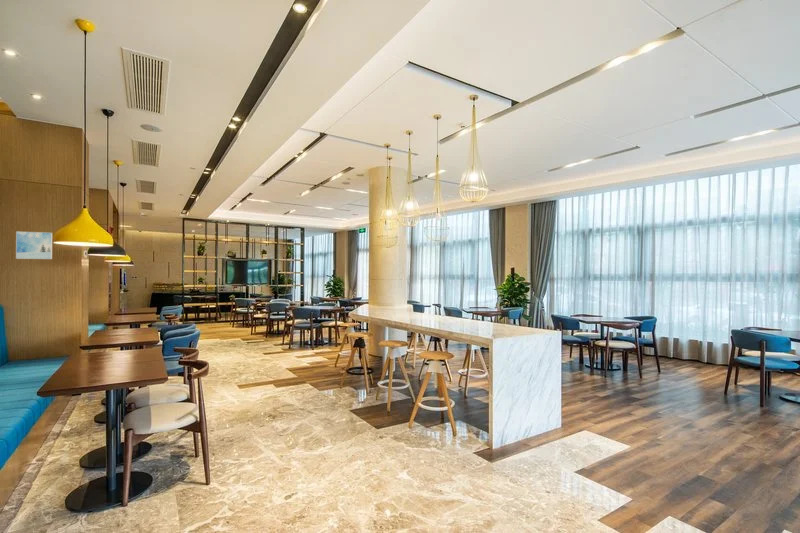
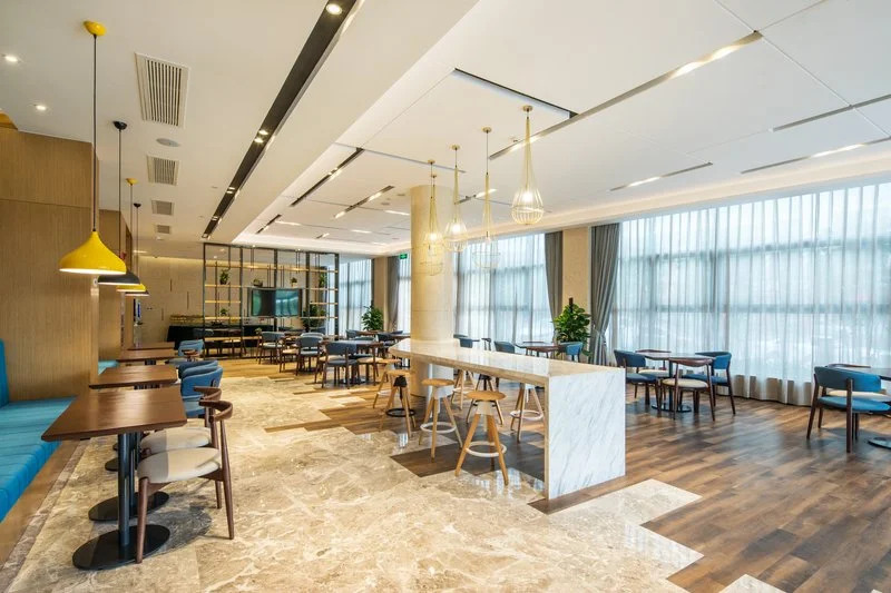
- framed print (34, 245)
